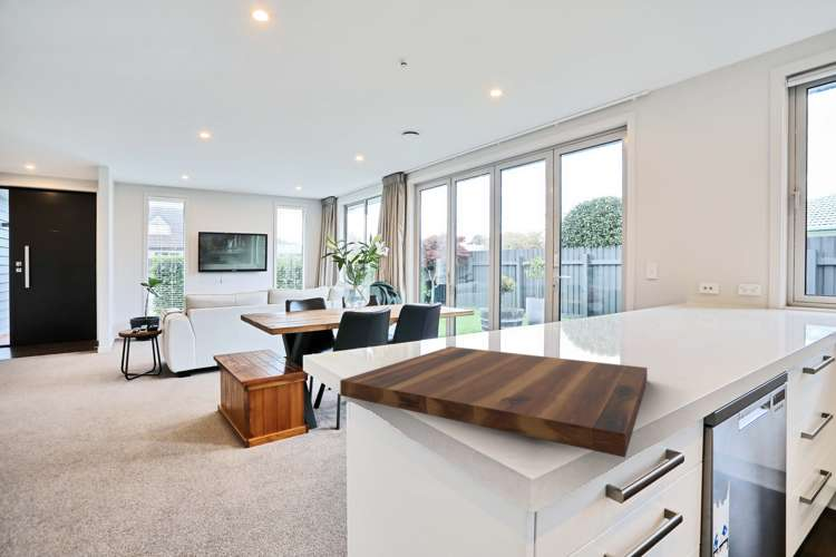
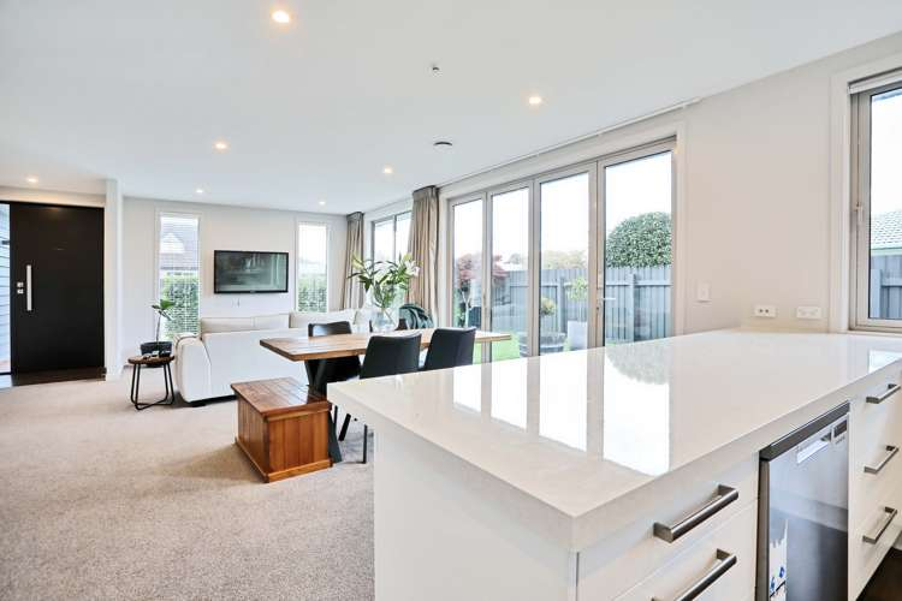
- cutting board (504, 380)
